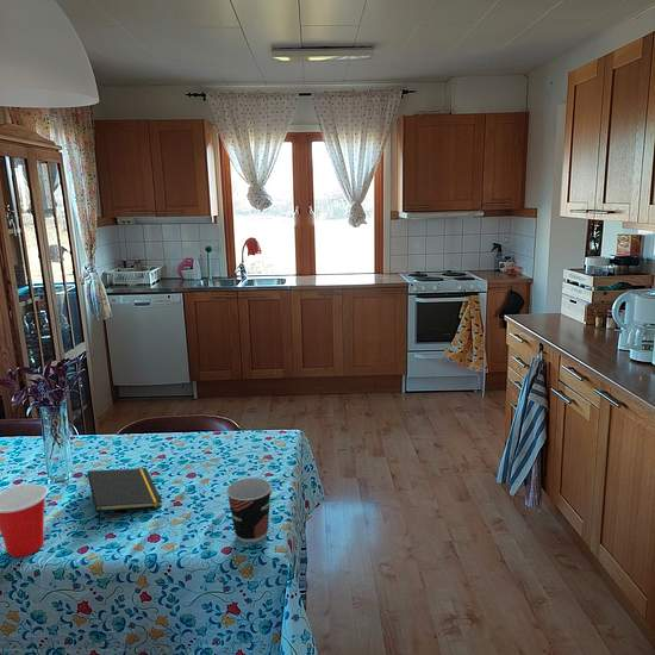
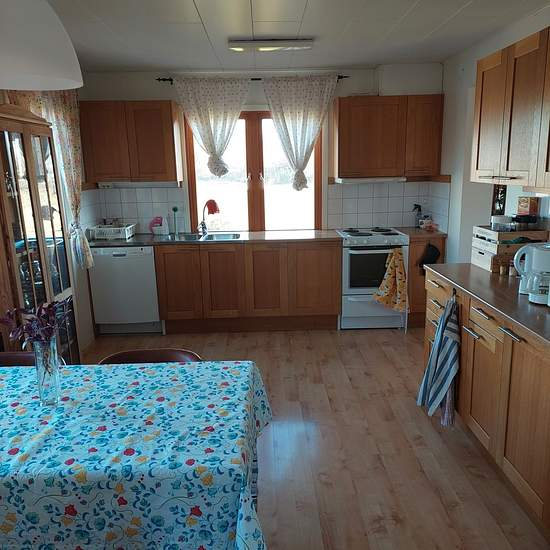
- cup (250, 511)
- cup (21, 522)
- notepad (123, 487)
